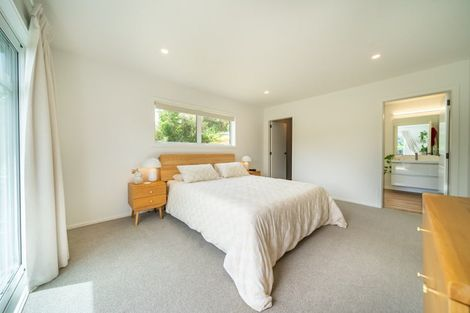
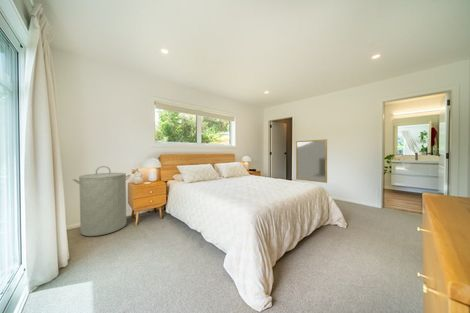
+ home mirror (310, 160)
+ laundry hamper (104, 197)
